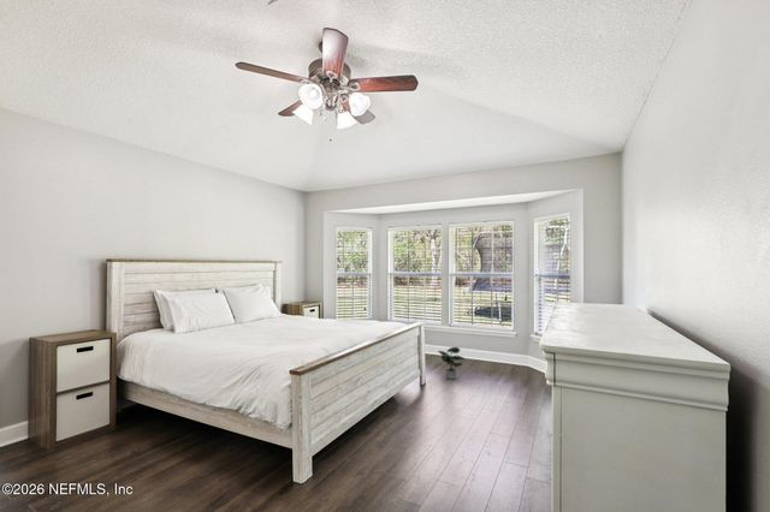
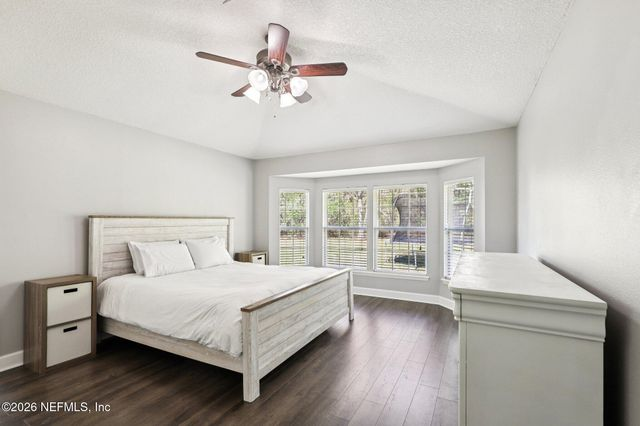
- potted plant (452, 363)
